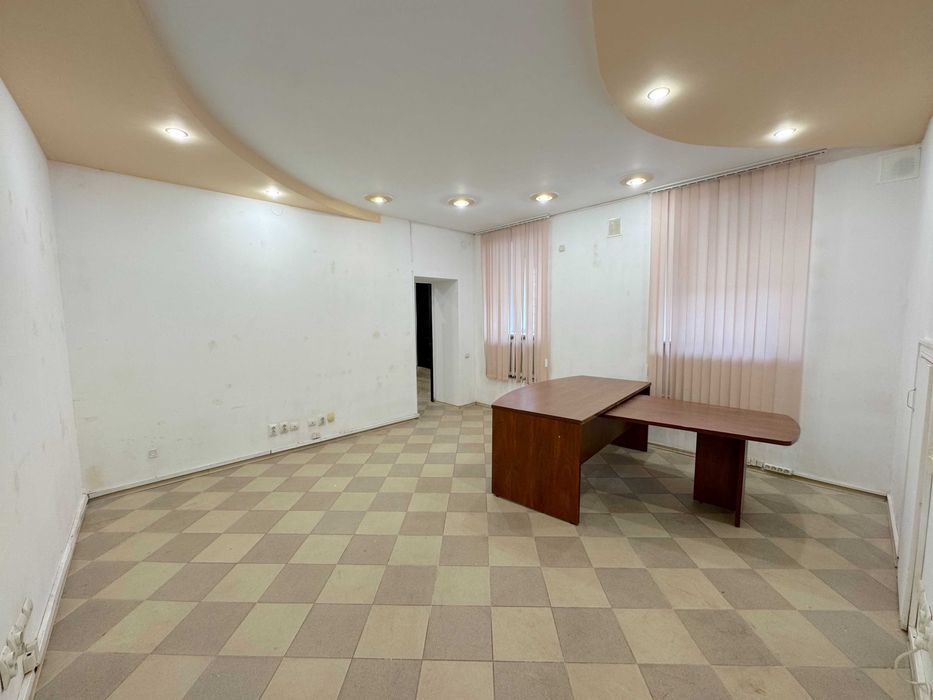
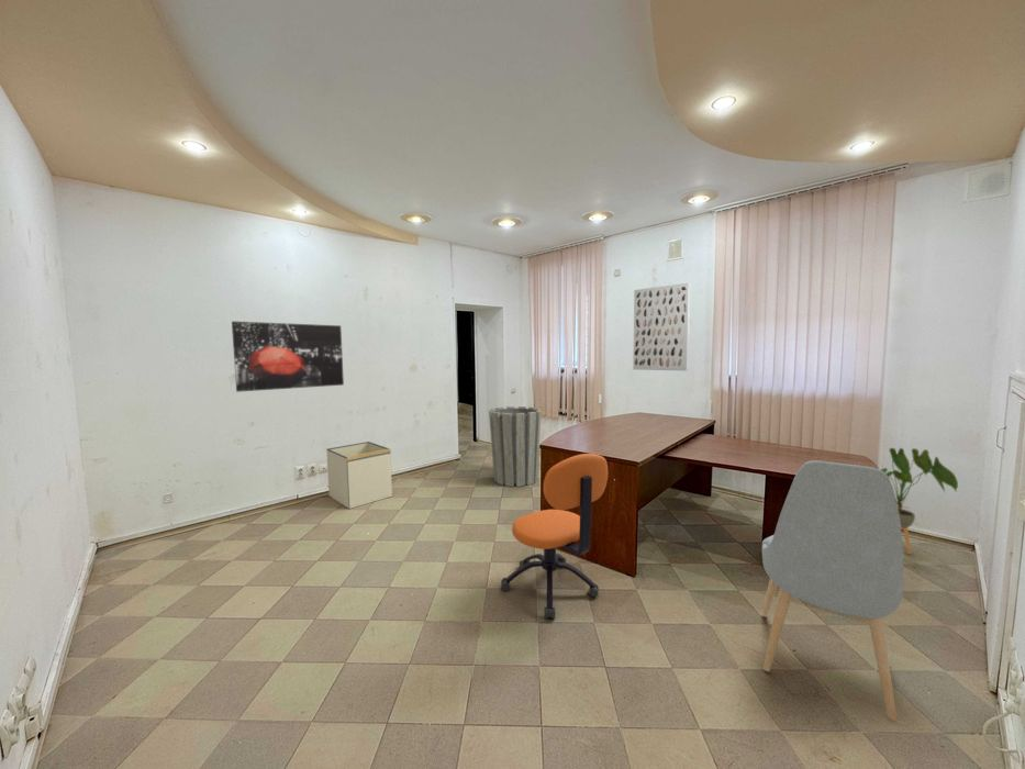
+ chair (828, 561)
+ office chair (550, 517)
+ house plant (906, 499)
+ storage bin (359, 471)
+ wall art (659, 328)
+ wall art (292, 356)
+ trash can (515, 444)
